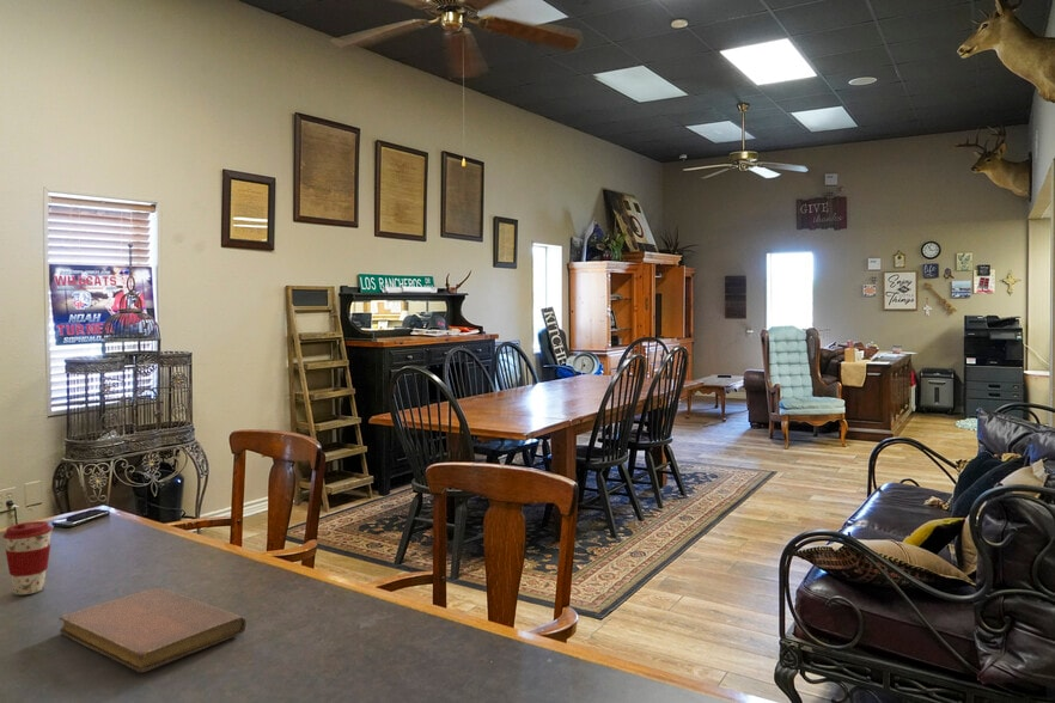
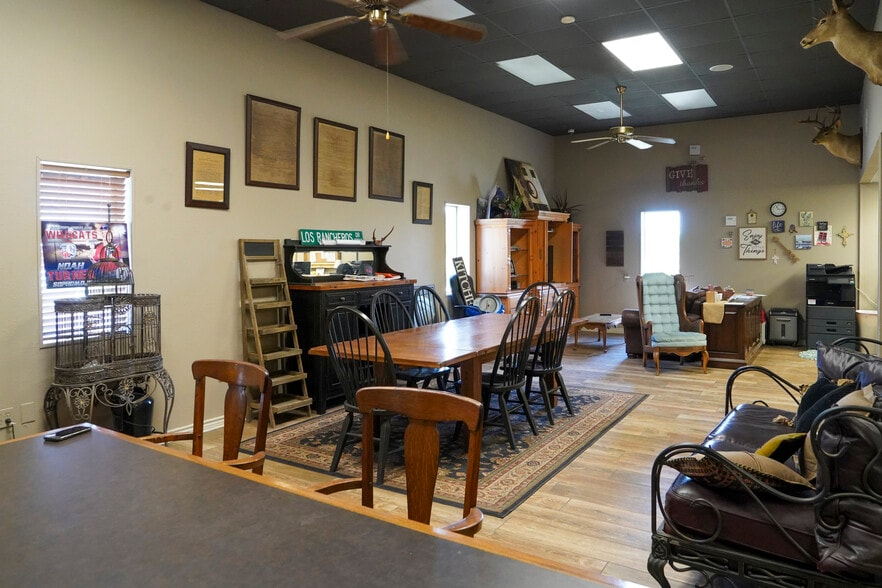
- notebook (152, 623)
- coffee cup (28, 557)
